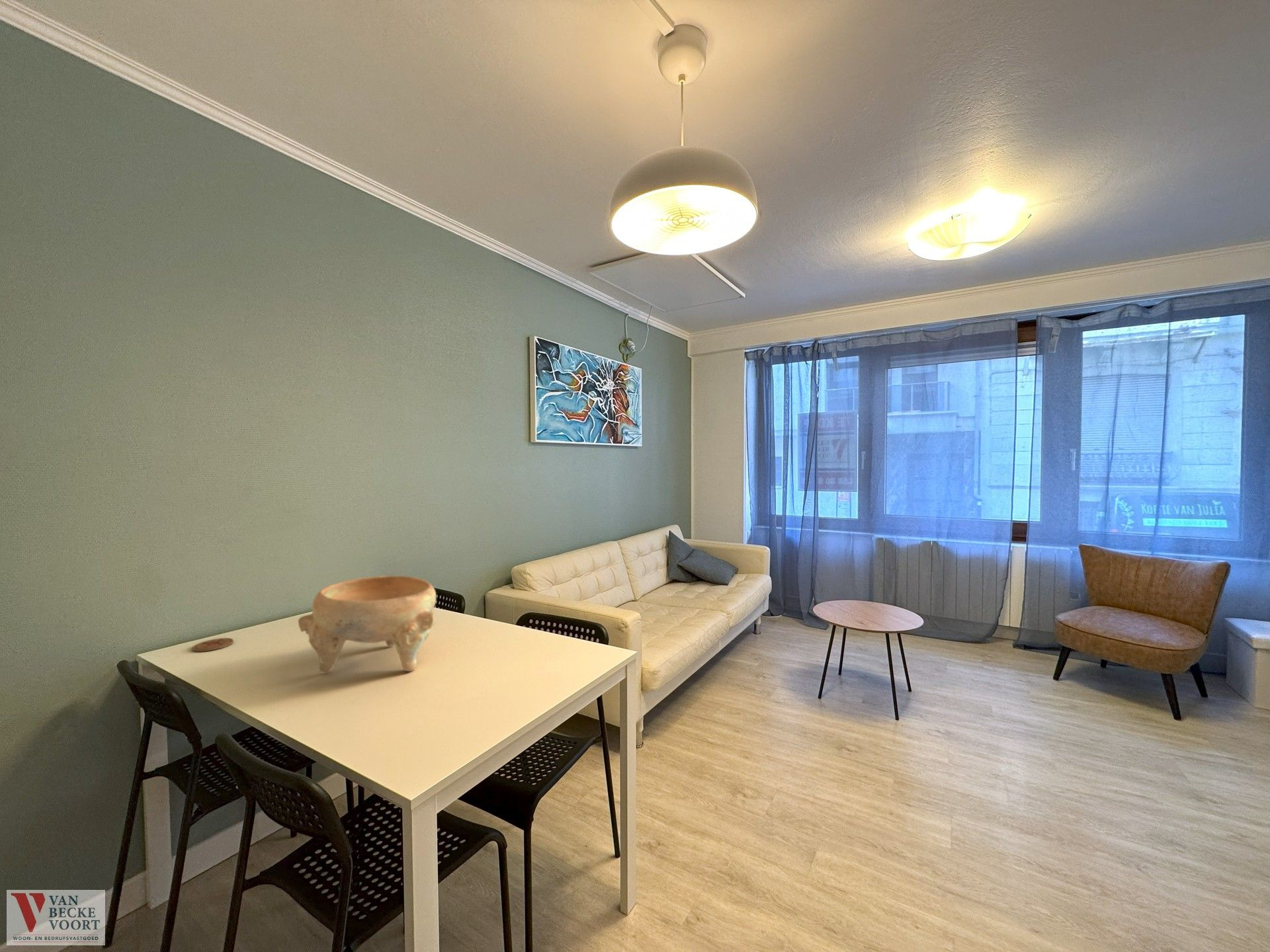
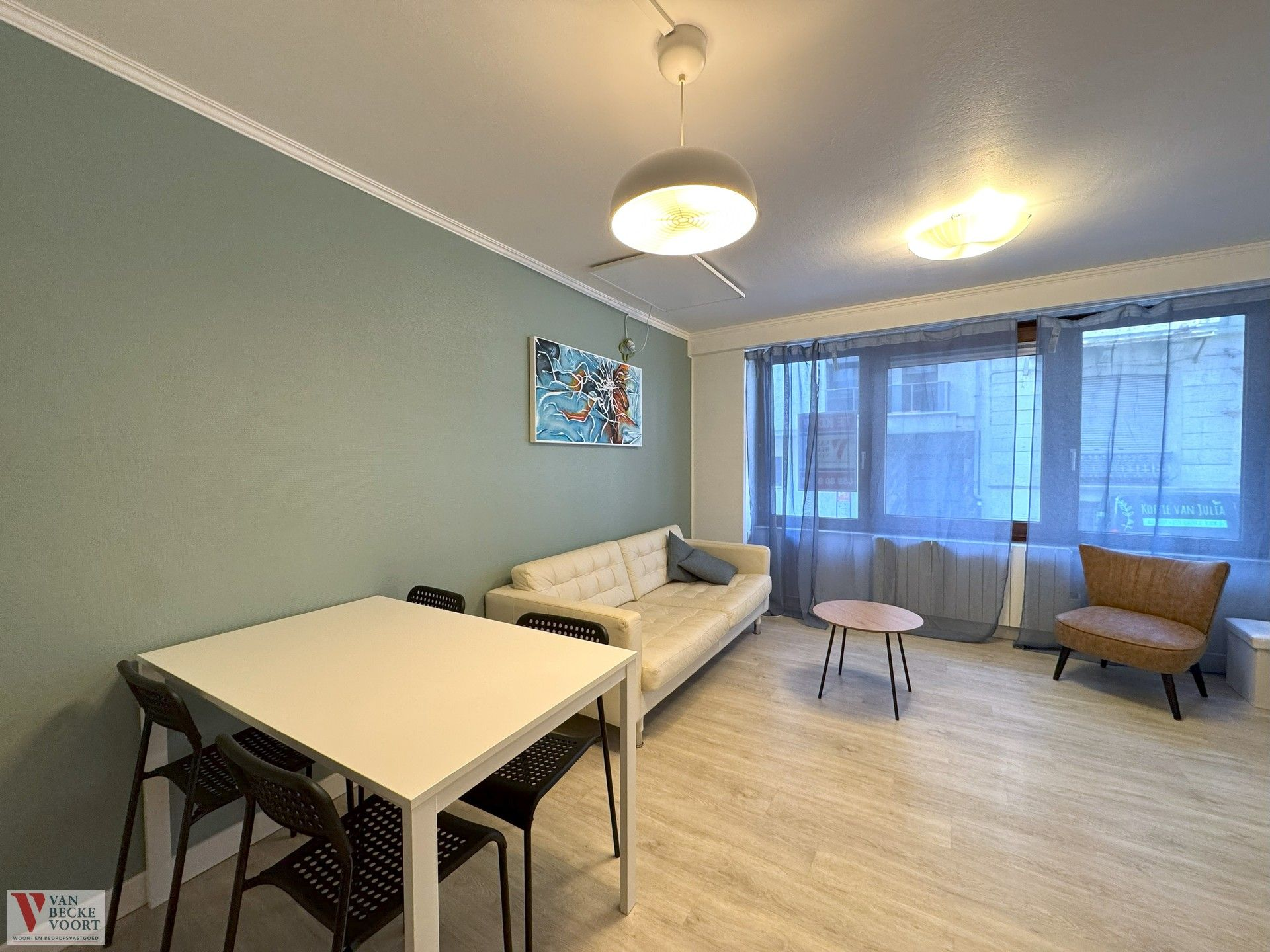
- decorative bowl (377, 625)
- coaster (213, 644)
